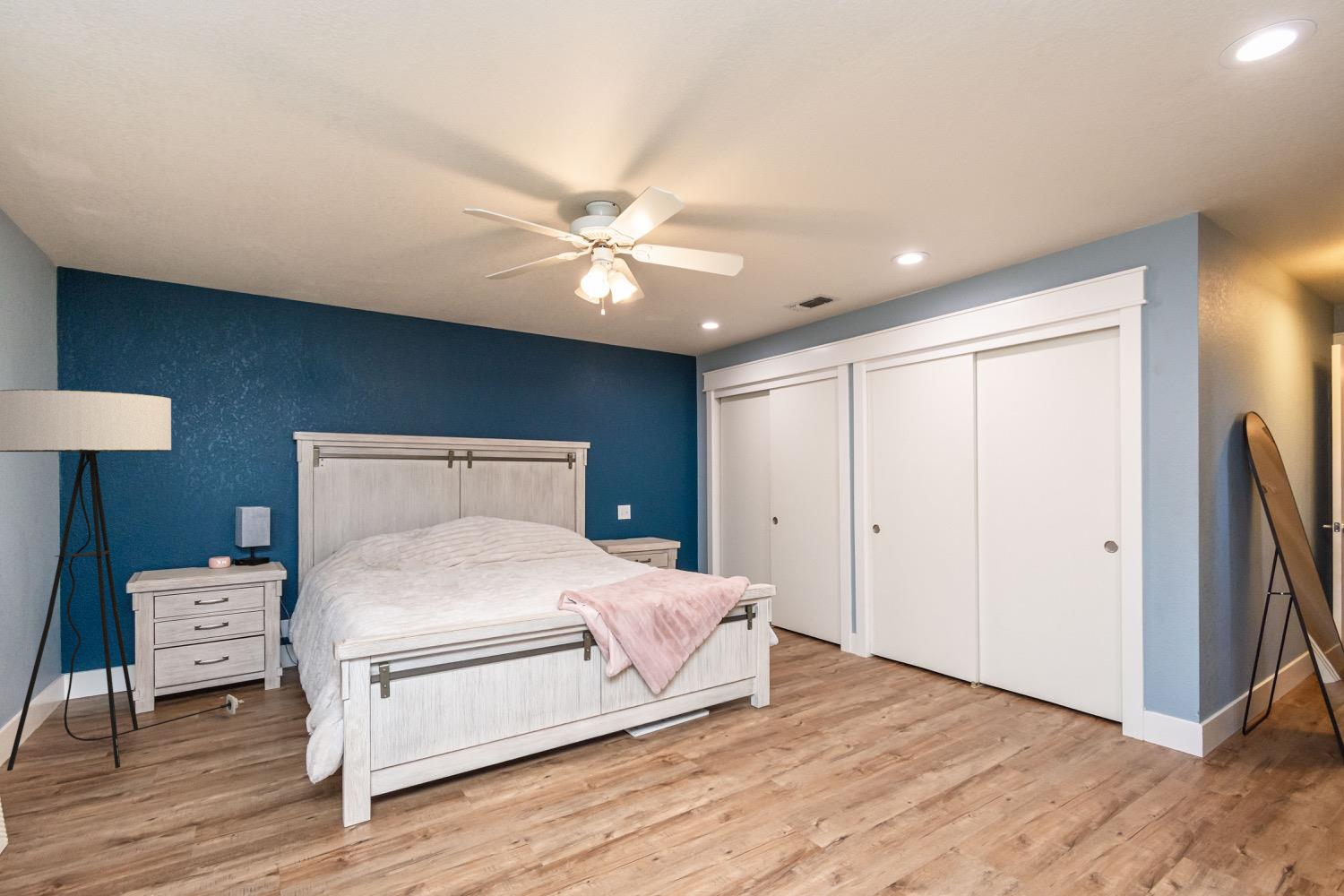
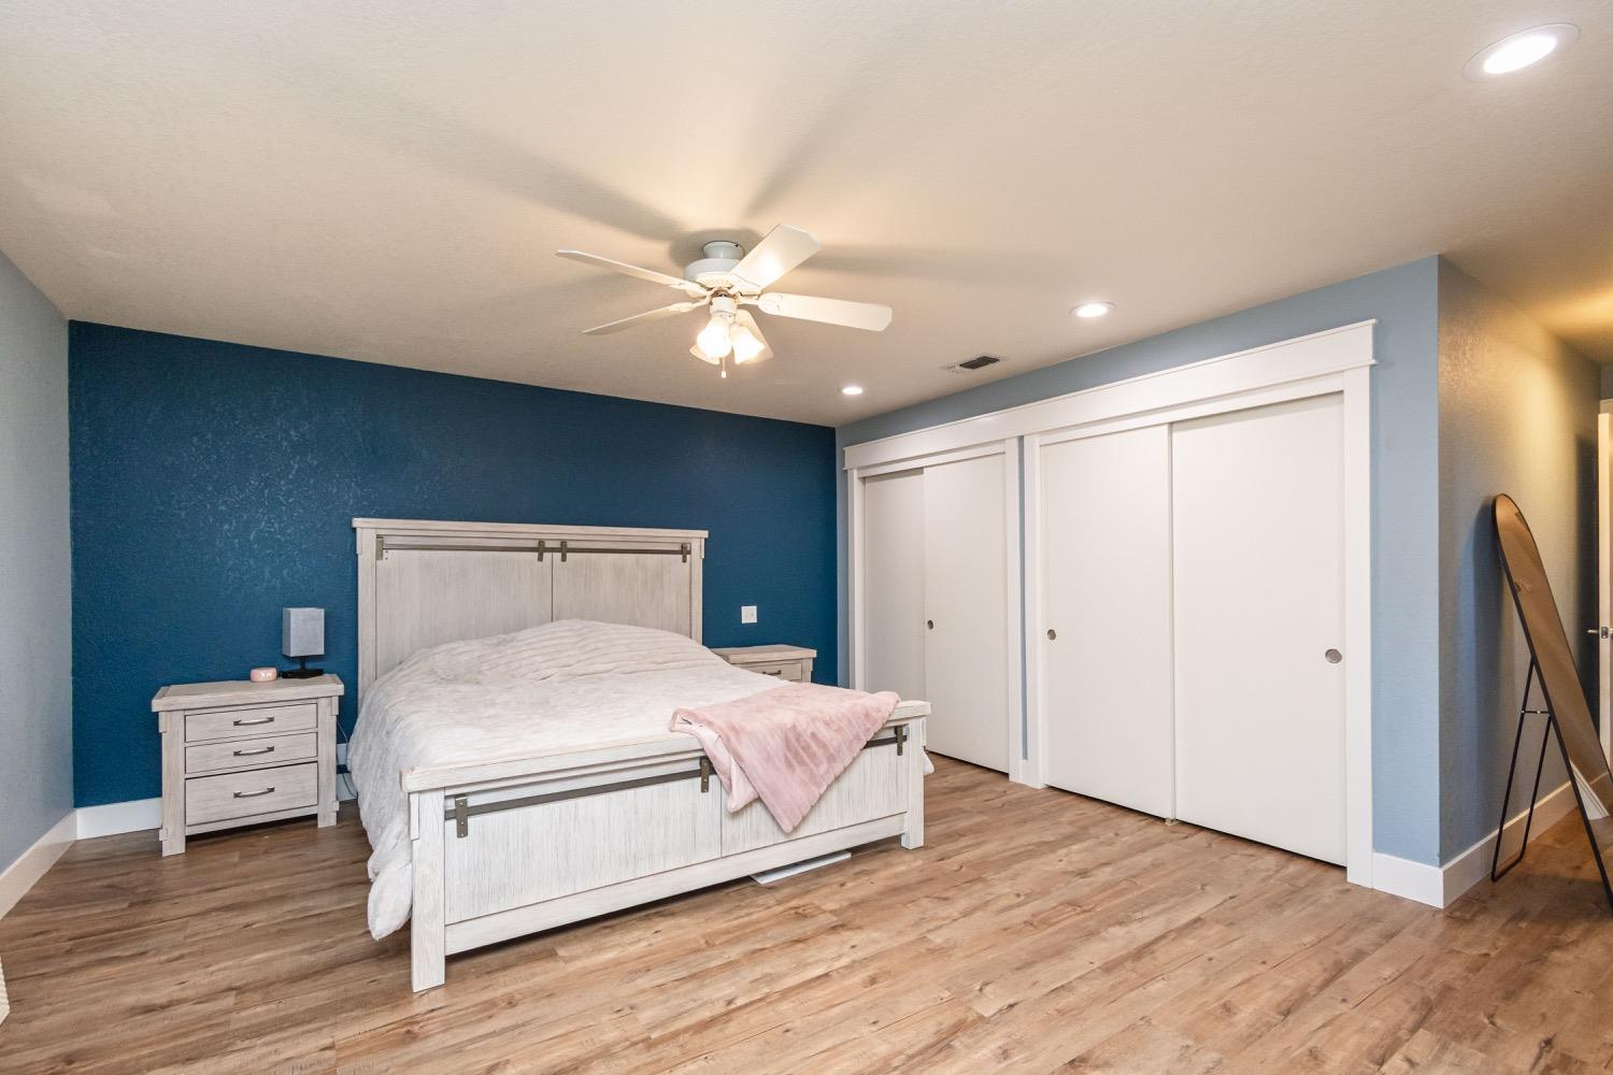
- floor lamp (112, 574)
